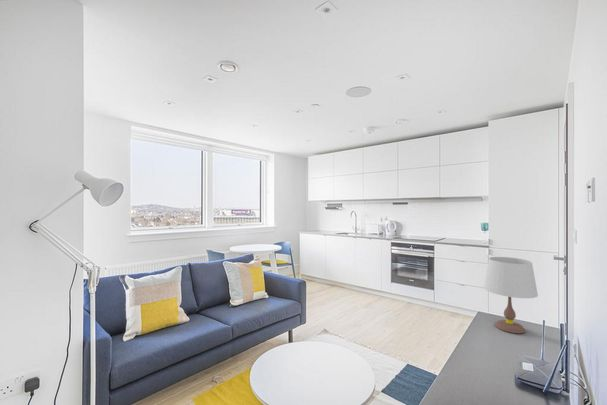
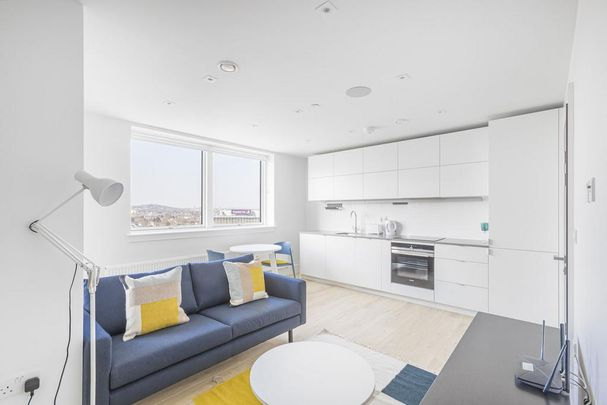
- table lamp (509, 294)
